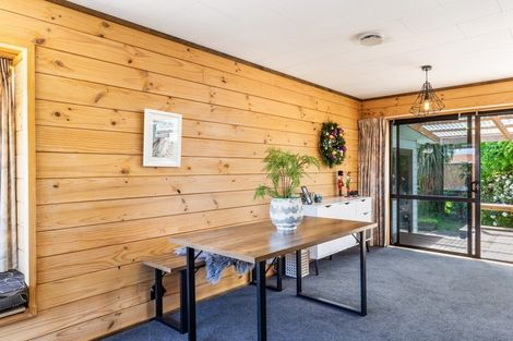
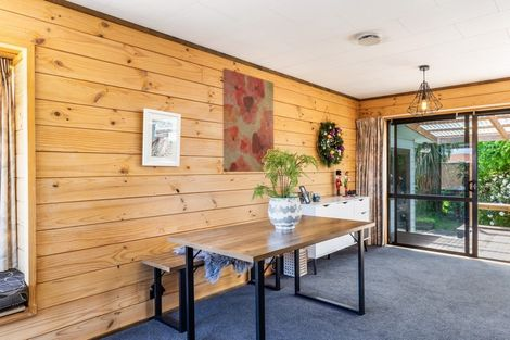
+ wall art (250, 124)
